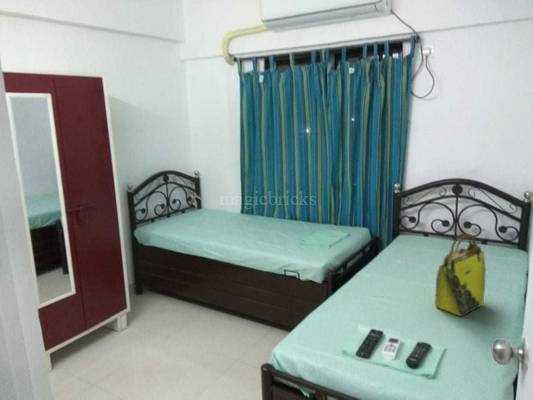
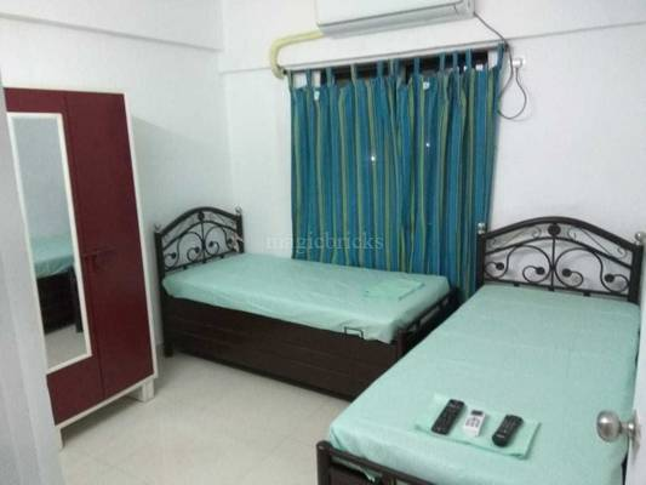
- tote bag (461, 270)
